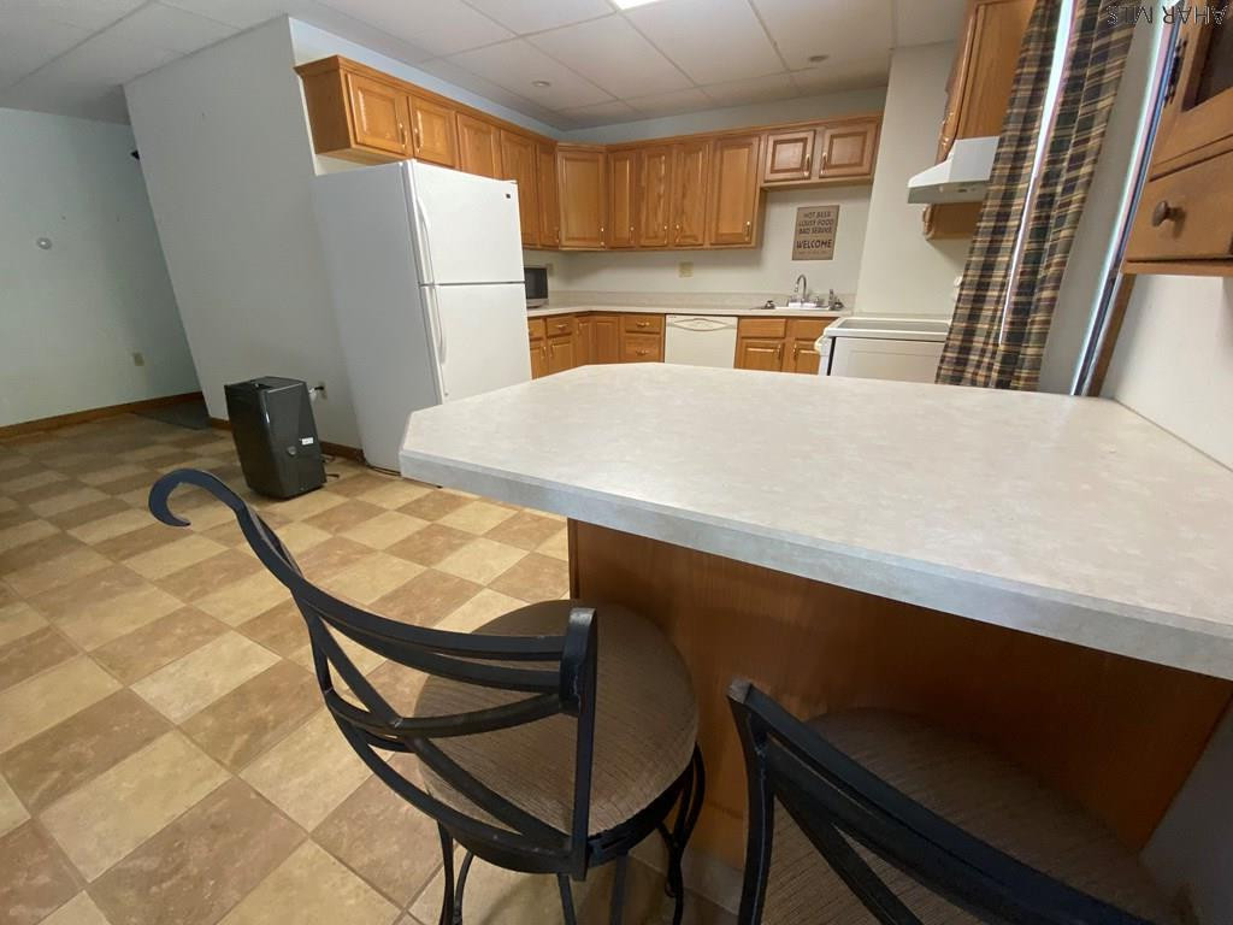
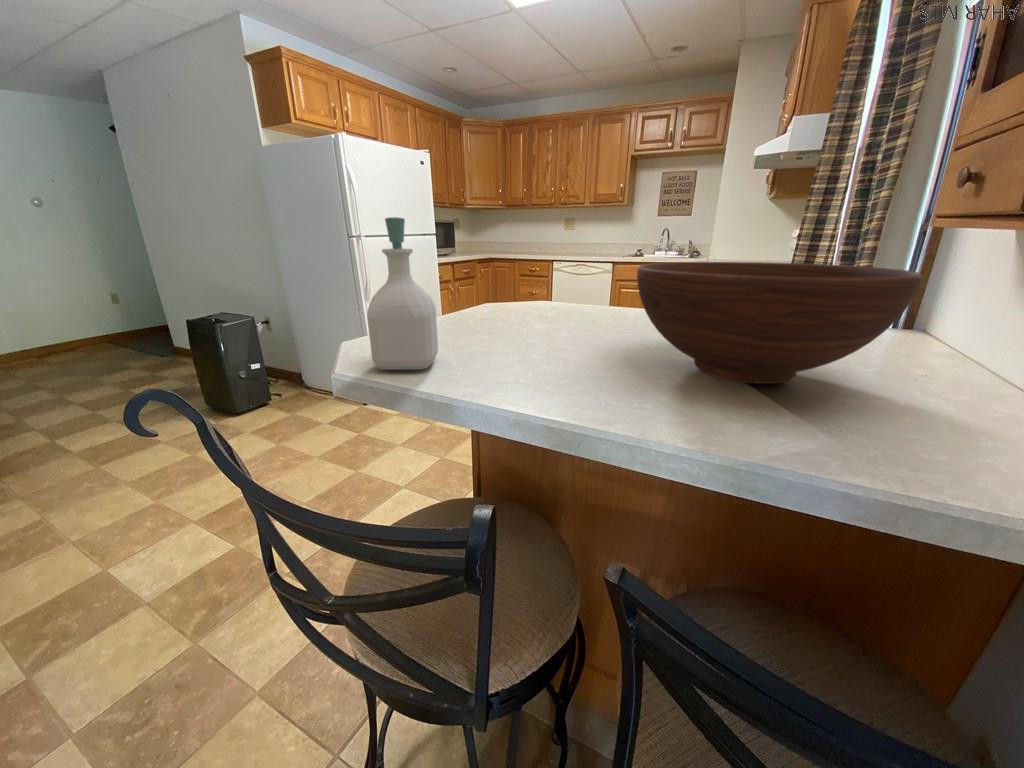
+ fruit bowl (750, 322)
+ soap bottle (401, 294)
